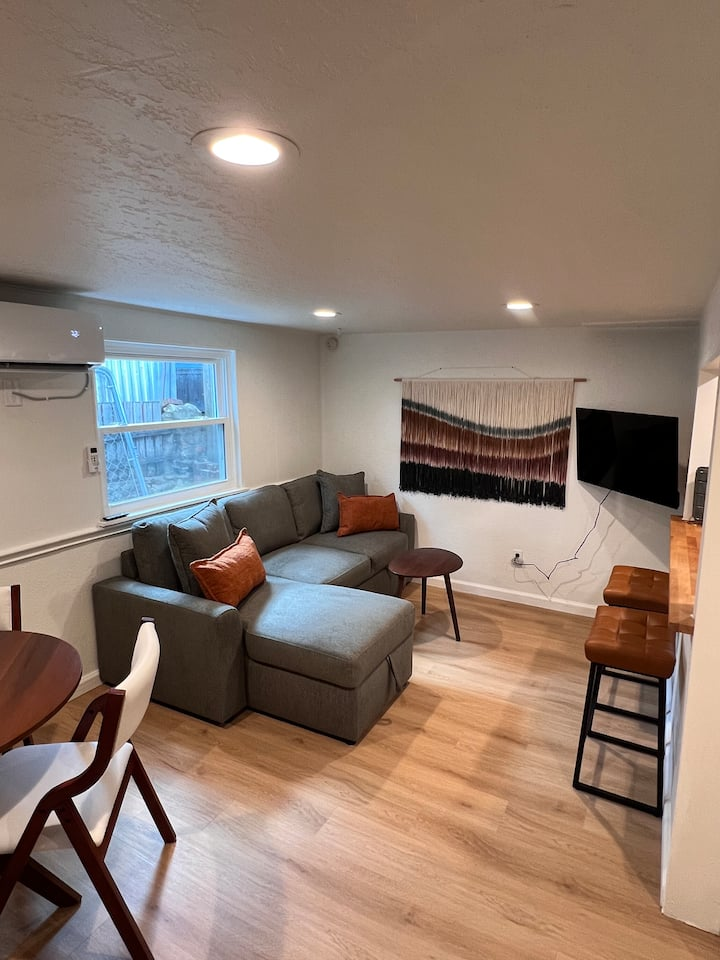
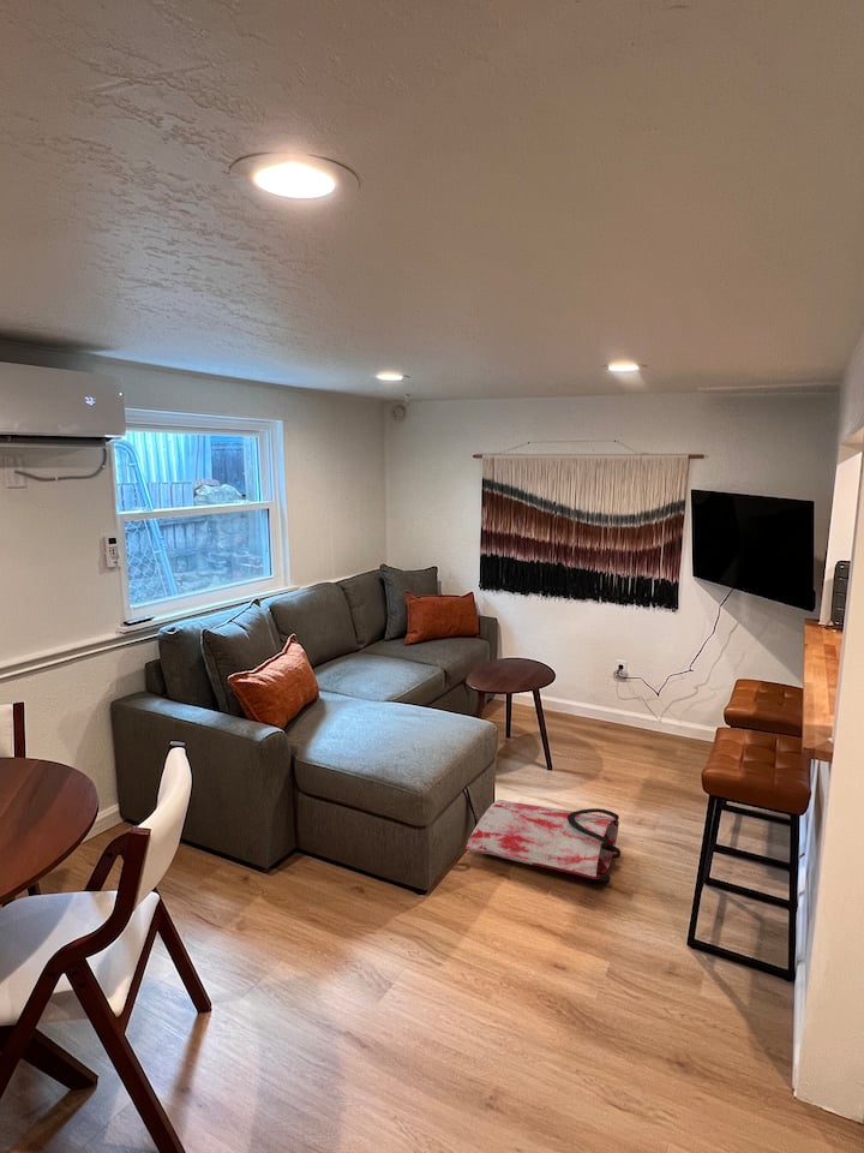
+ bag (545, 831)
